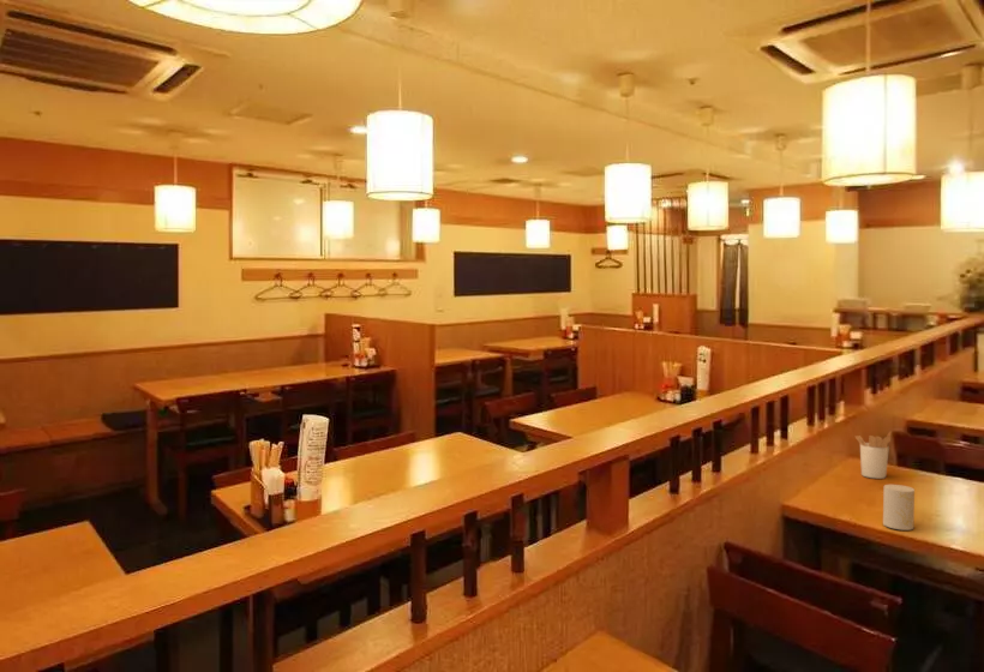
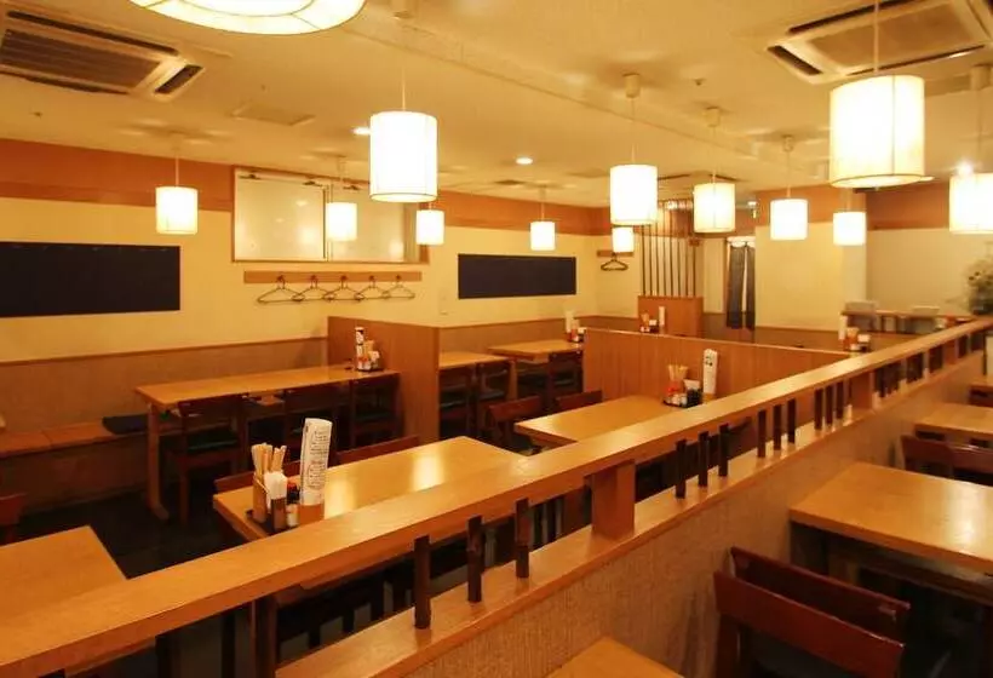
- cup (898, 506)
- utensil holder (875, 454)
